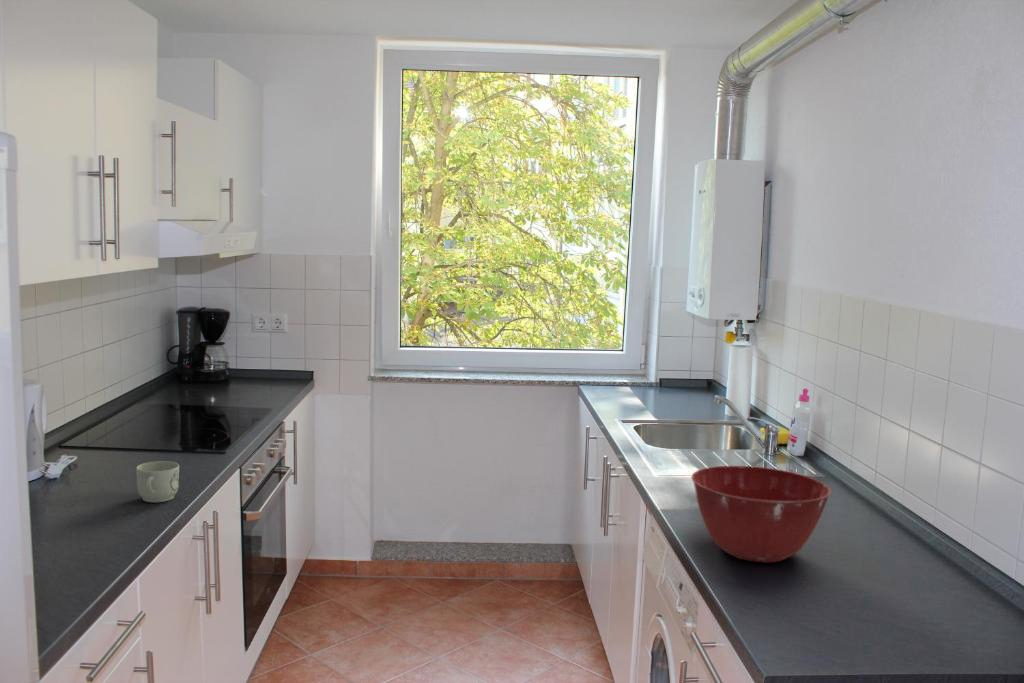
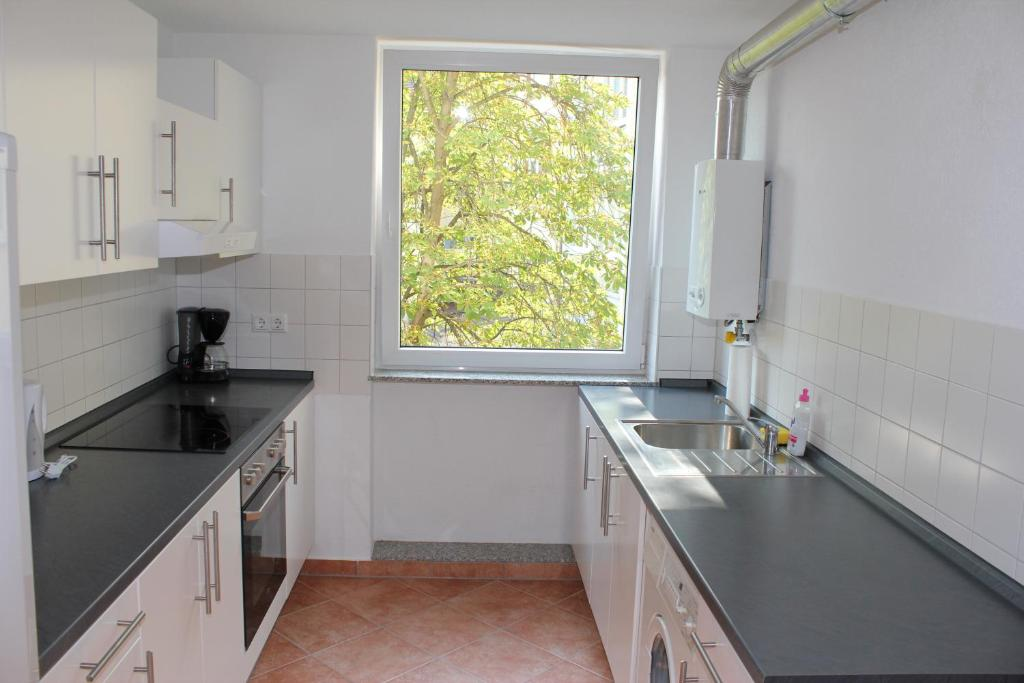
- mixing bowl (757, 516)
- mug (156, 483)
